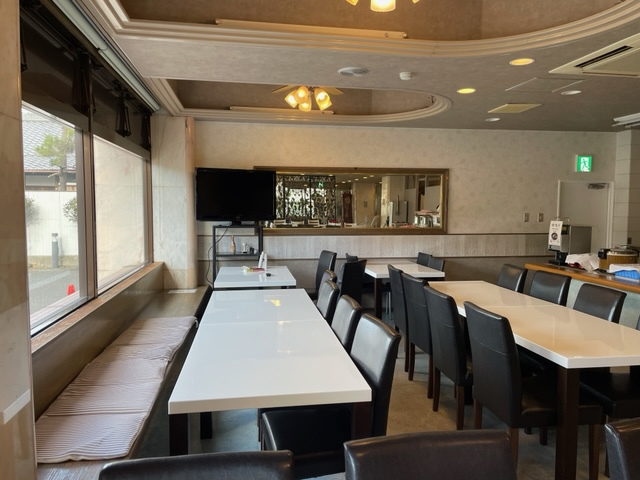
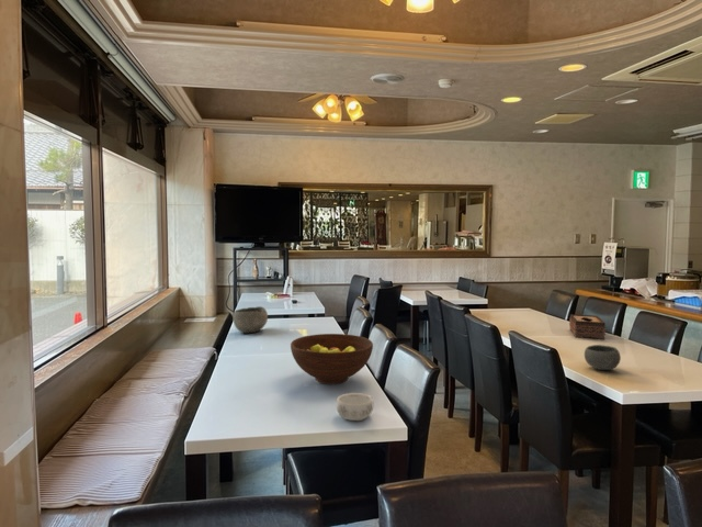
+ bowl (601, 358)
+ fruit bowl (331, 361)
+ decorative bowl (354, 406)
+ bowl (250, 319)
+ tissue box (586, 326)
